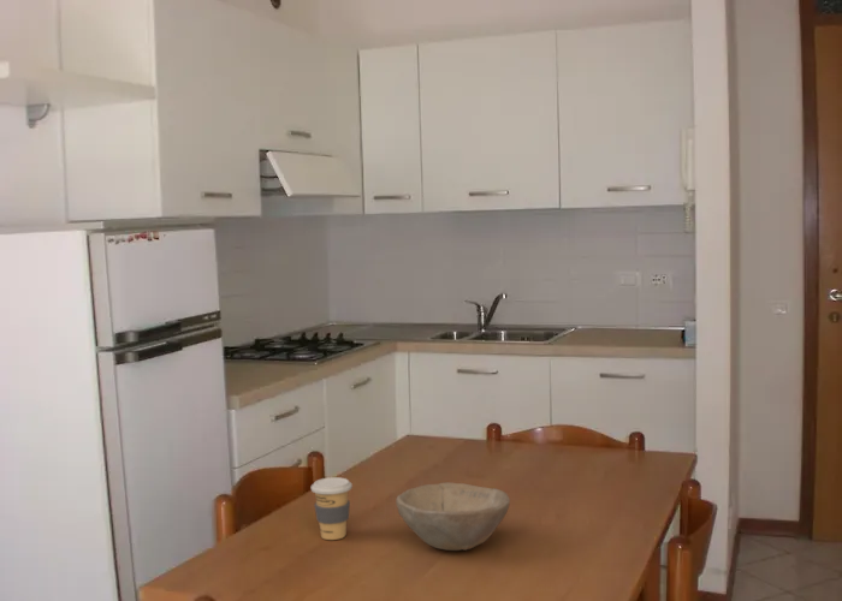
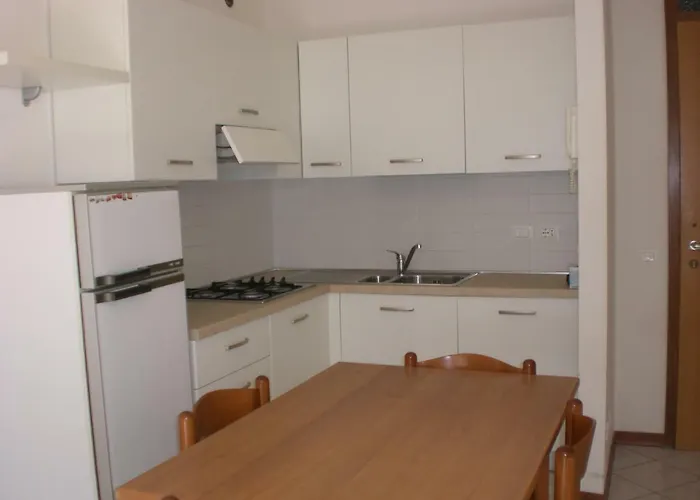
- bowl (453, 520)
- coffee cup (332, 508)
